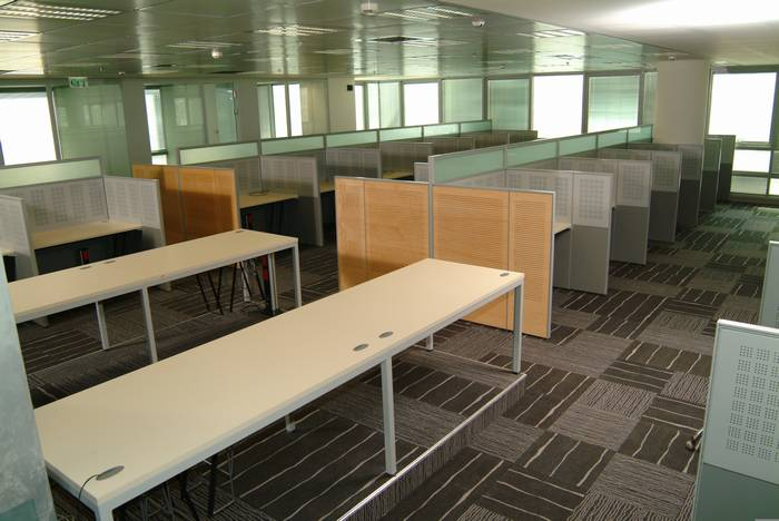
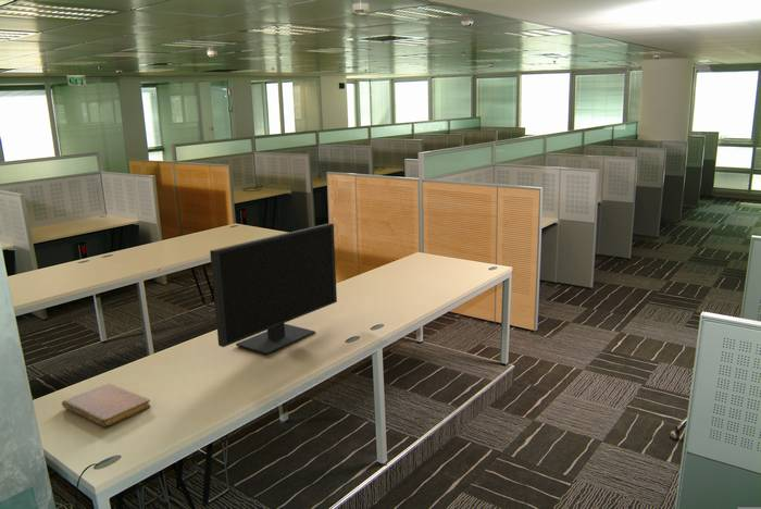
+ monitor (273, 287)
+ notebook (105, 404)
